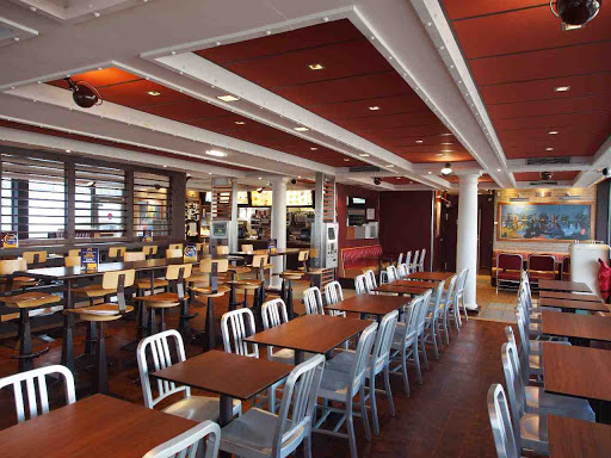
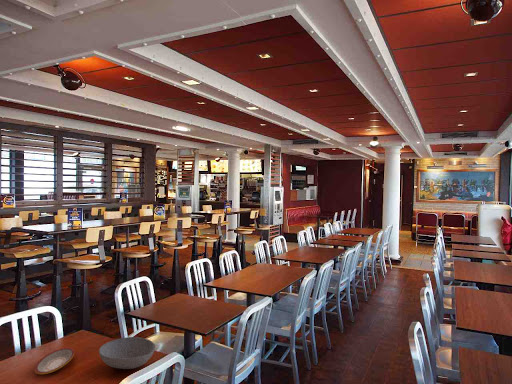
+ plate (55, 362)
+ bowl (127, 356)
